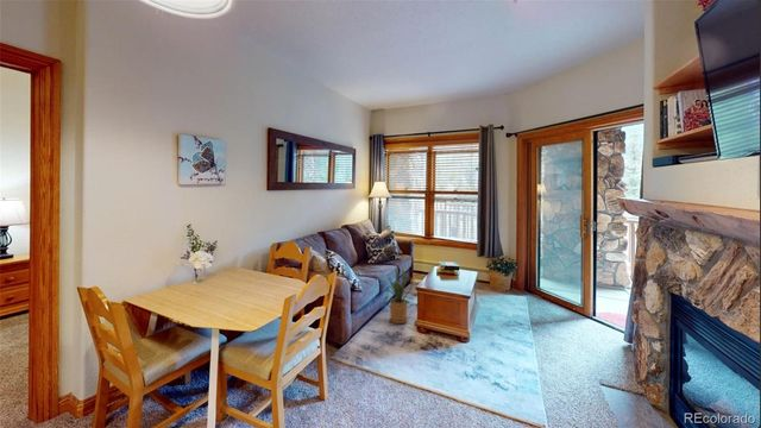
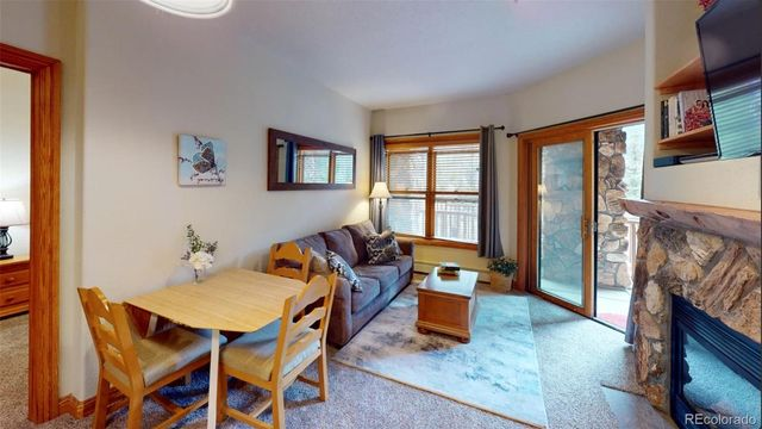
- house plant (395, 294)
